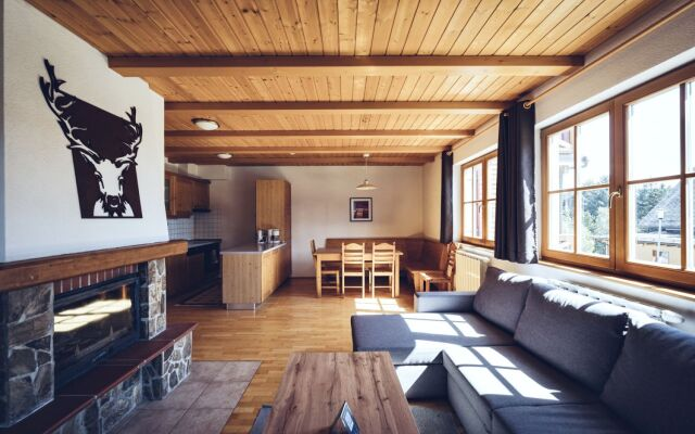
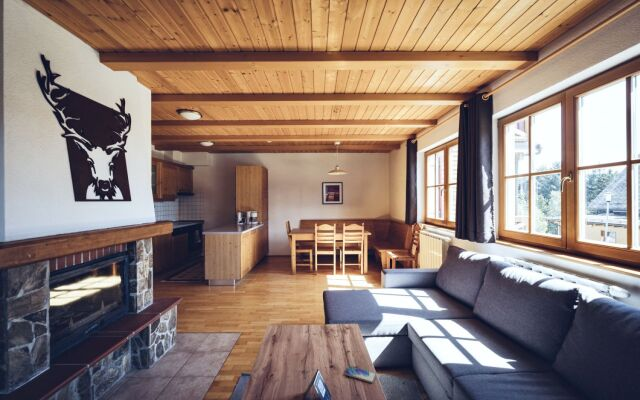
+ smartphone (360, 374)
